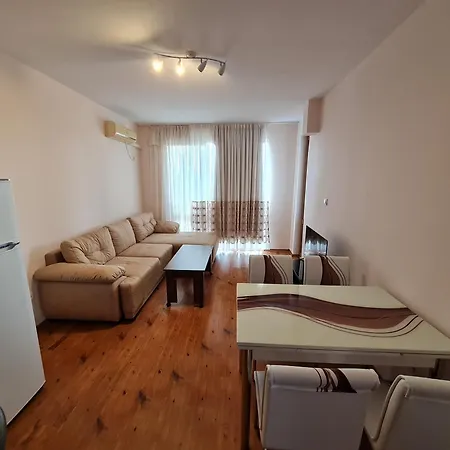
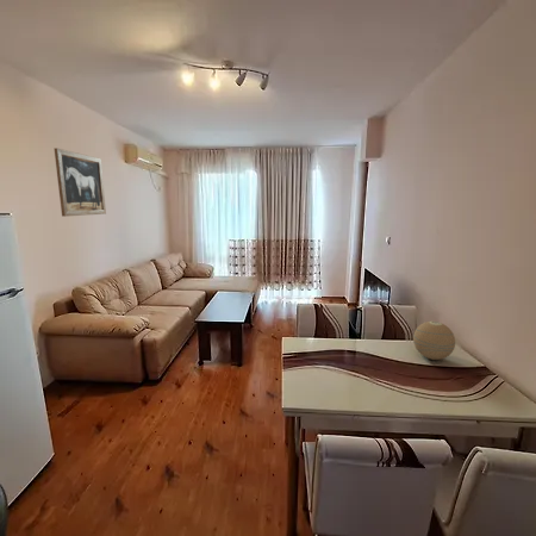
+ decorative orb (434, 339)
+ wall art (82, 185)
